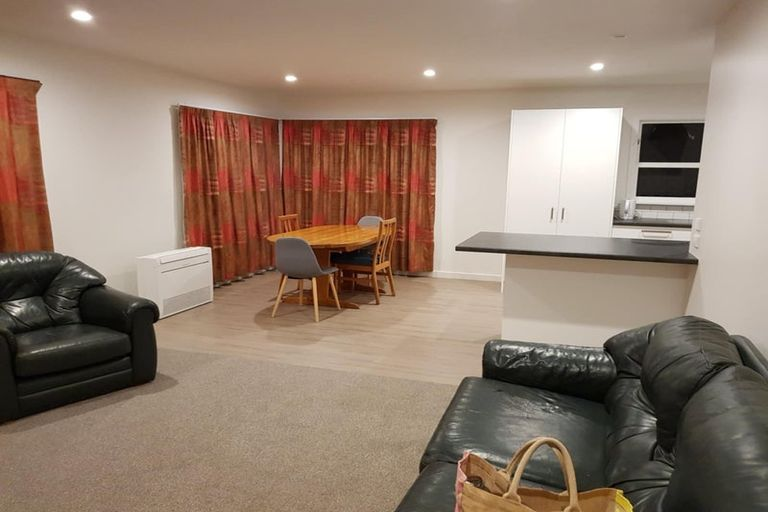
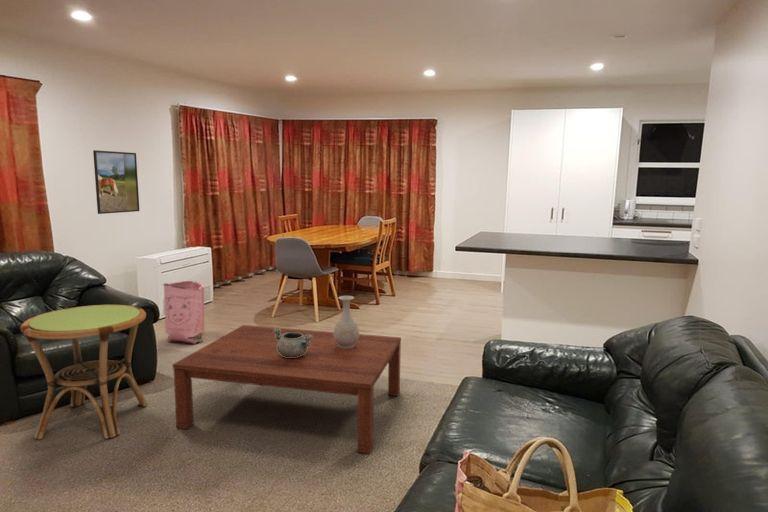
+ vase (346, 321)
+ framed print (117, 182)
+ bag (185, 312)
+ decorative bowl (293, 342)
+ side table (90, 368)
+ coffee table (297, 379)
